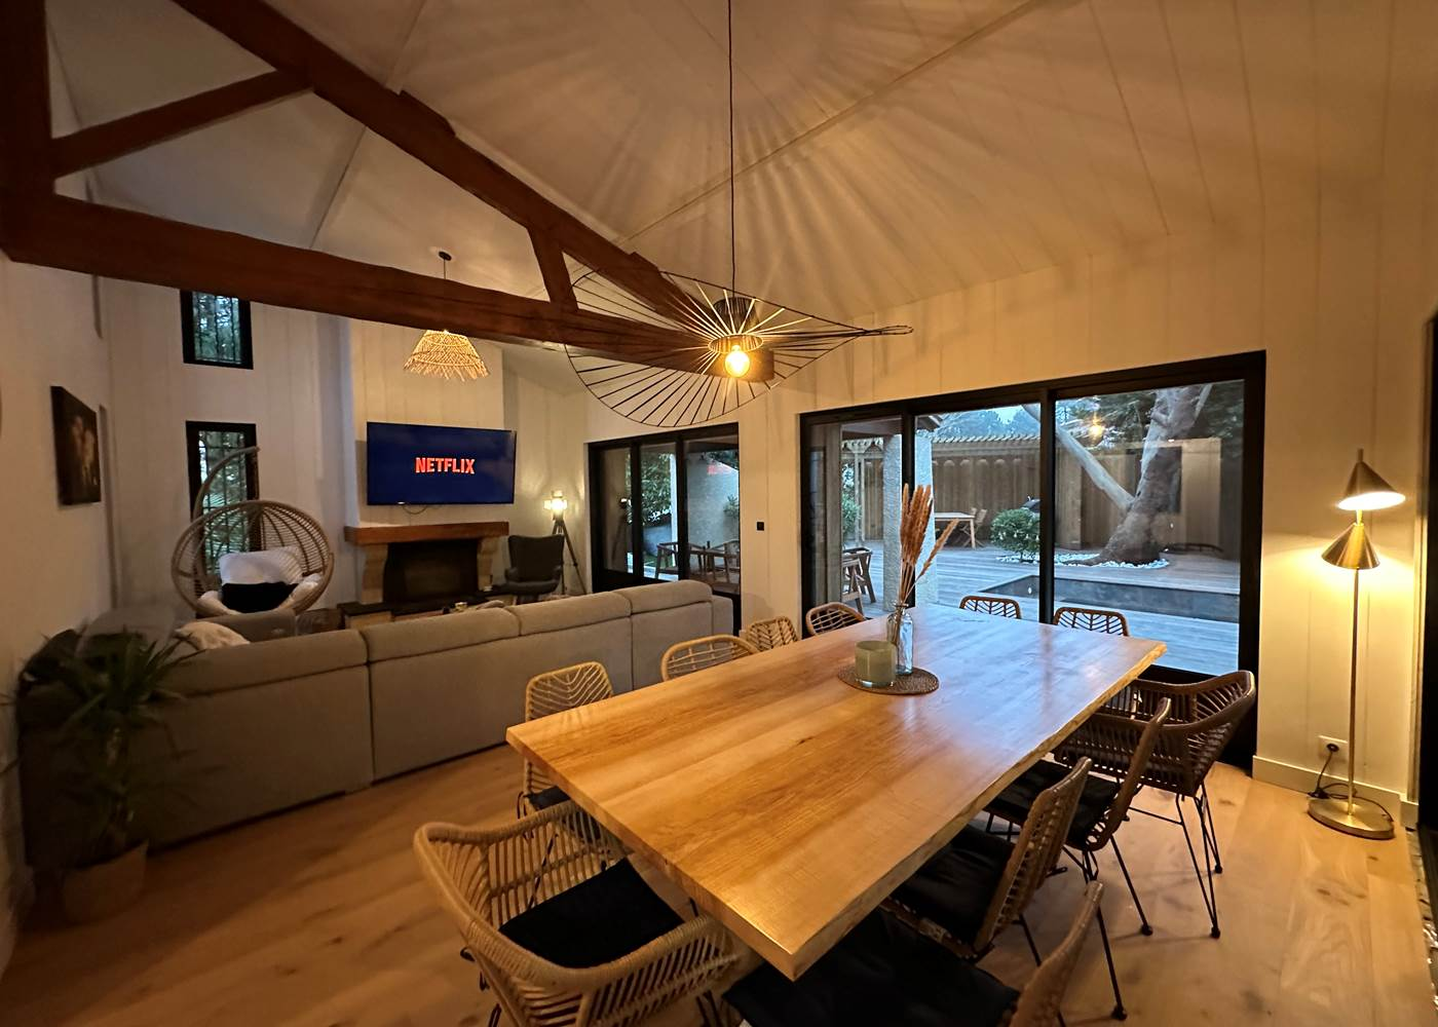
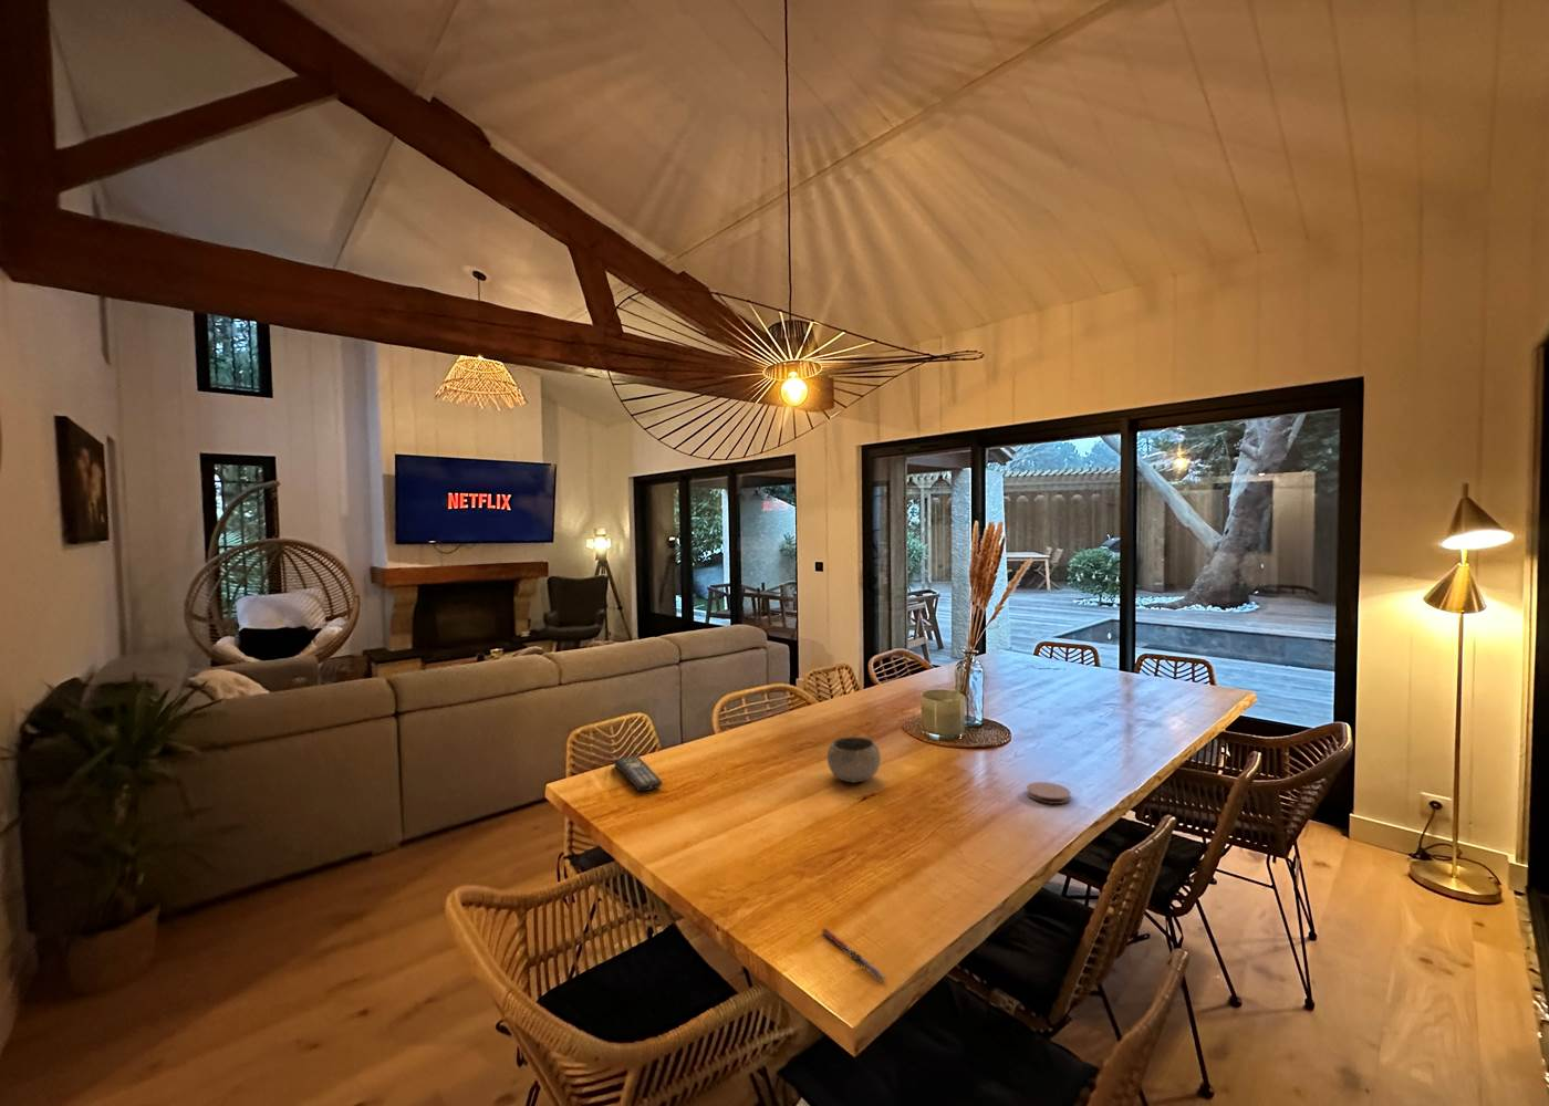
+ pen (852, 952)
+ bowl (854, 760)
+ remote control (636, 771)
+ coaster (1047, 792)
